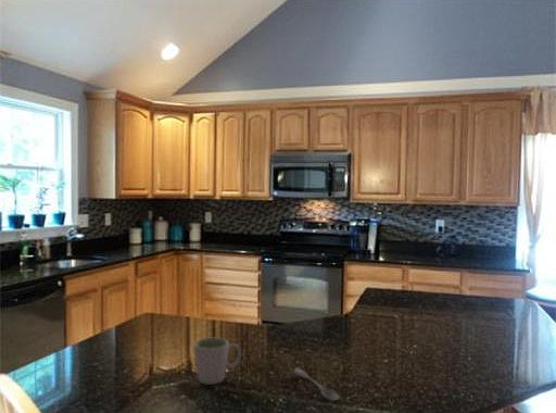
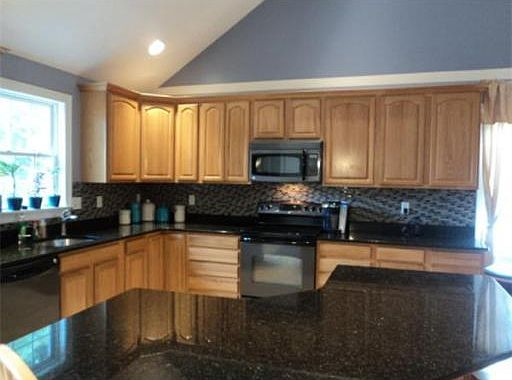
- soupspoon (316, 384)
- mug (217, 360)
